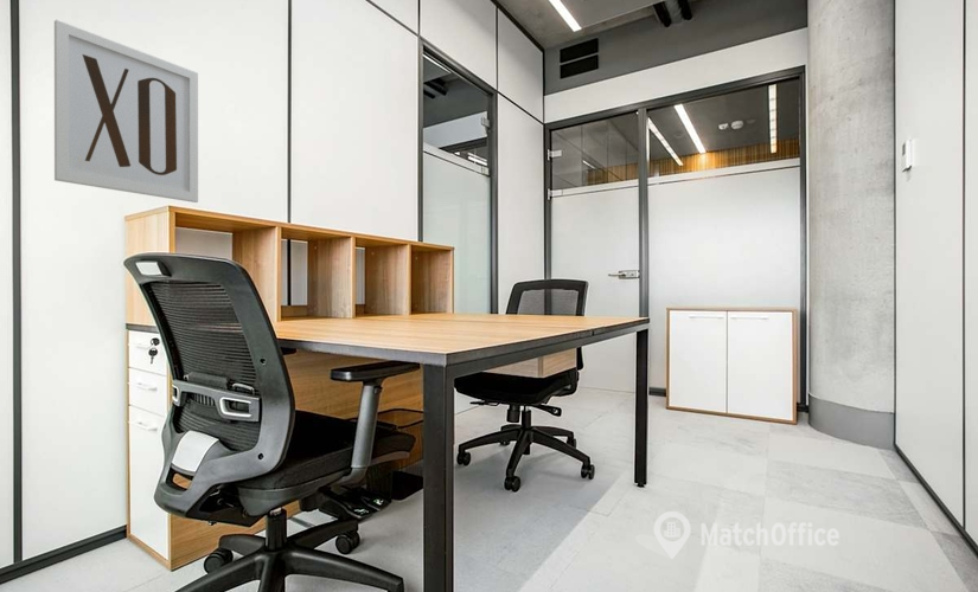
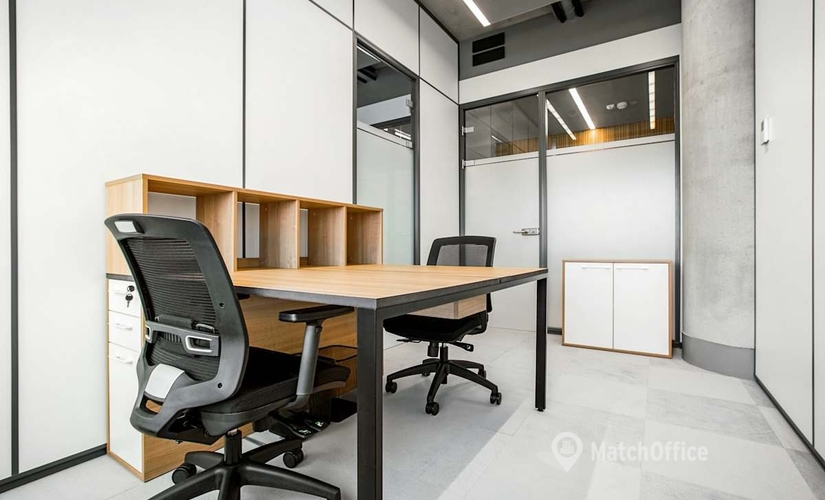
- wall art (133, 121)
